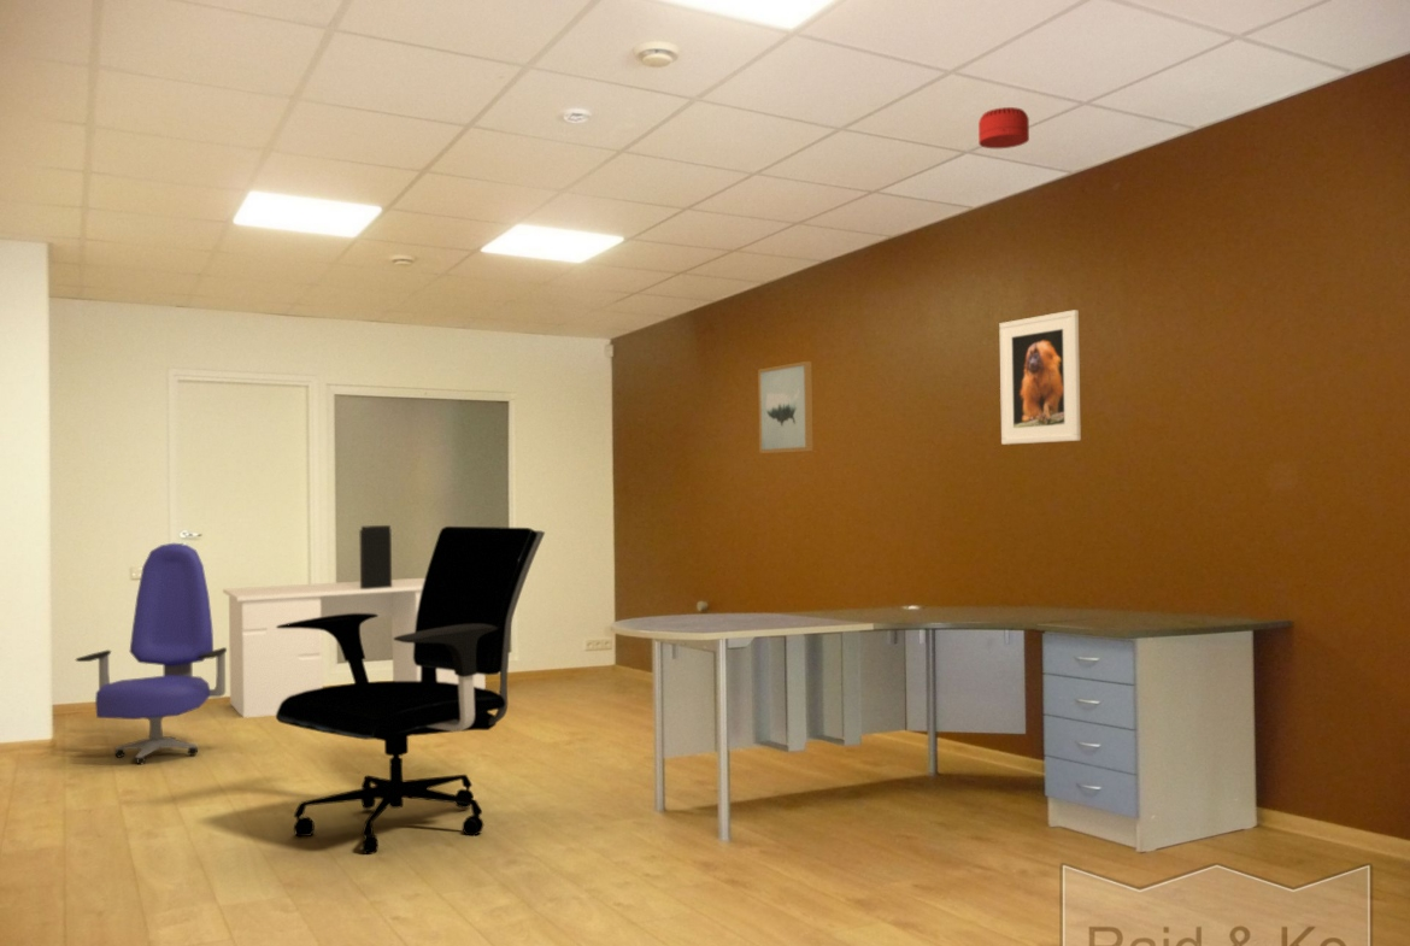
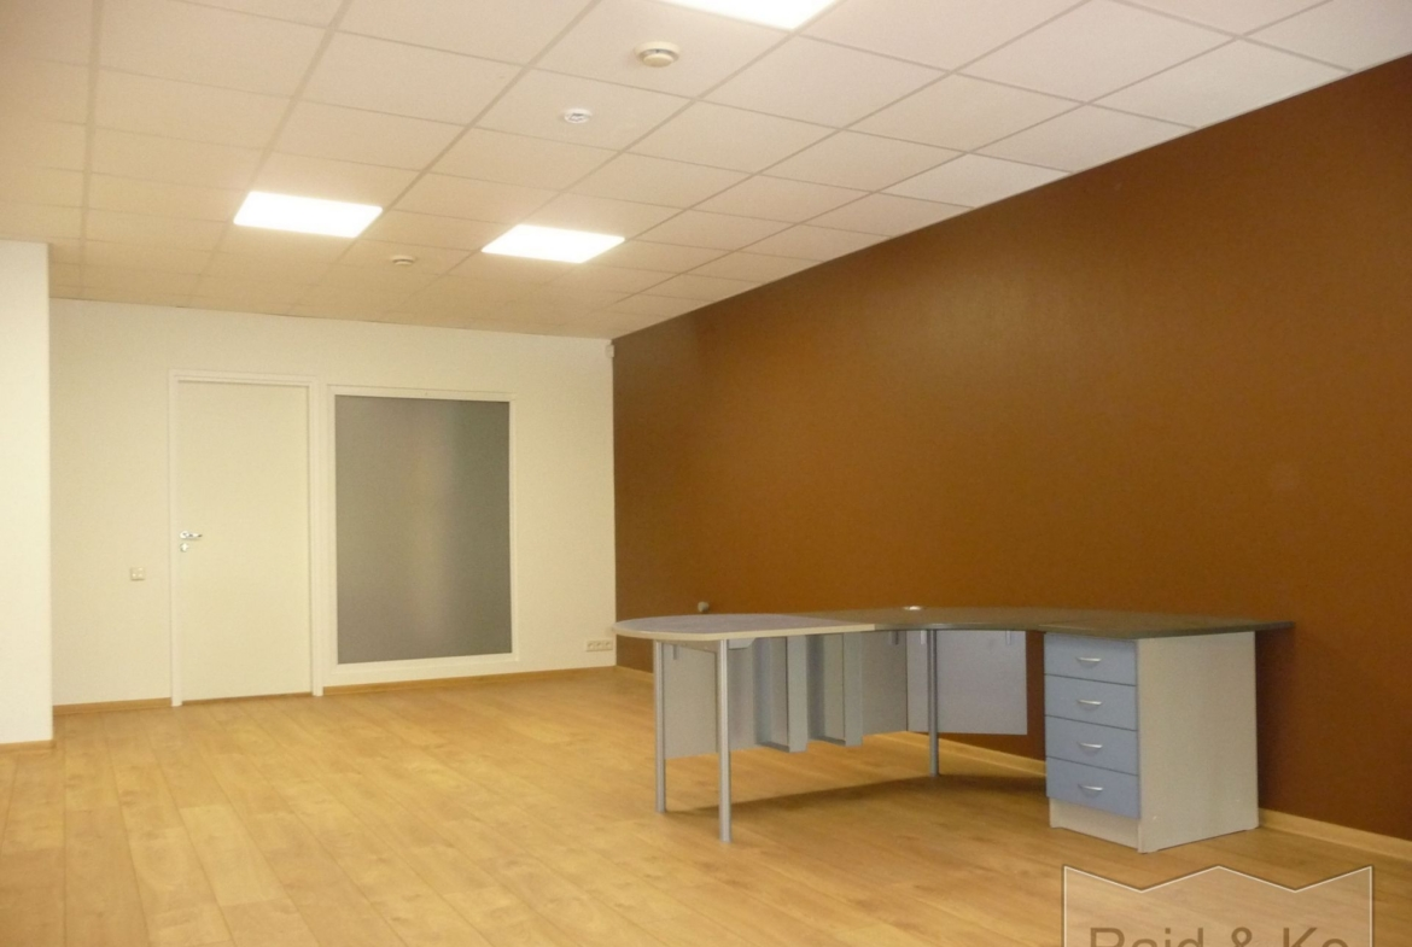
- wall art (785, 409)
- desk (358, 612)
- office chair (158, 650)
- office chair (421, 675)
- rifle magazine (375, 556)
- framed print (1038, 380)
- smoke detector (1003, 127)
